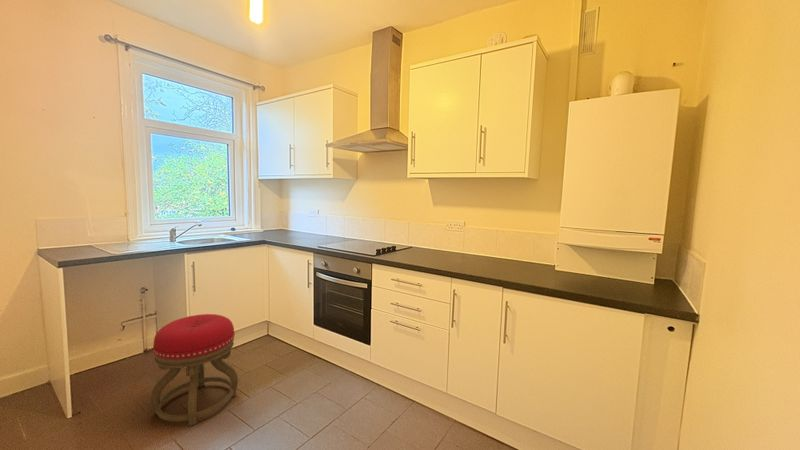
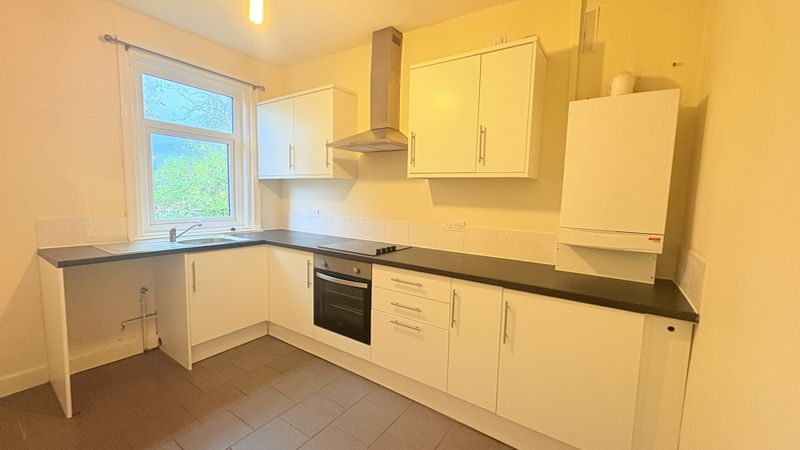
- stool (196, 363)
